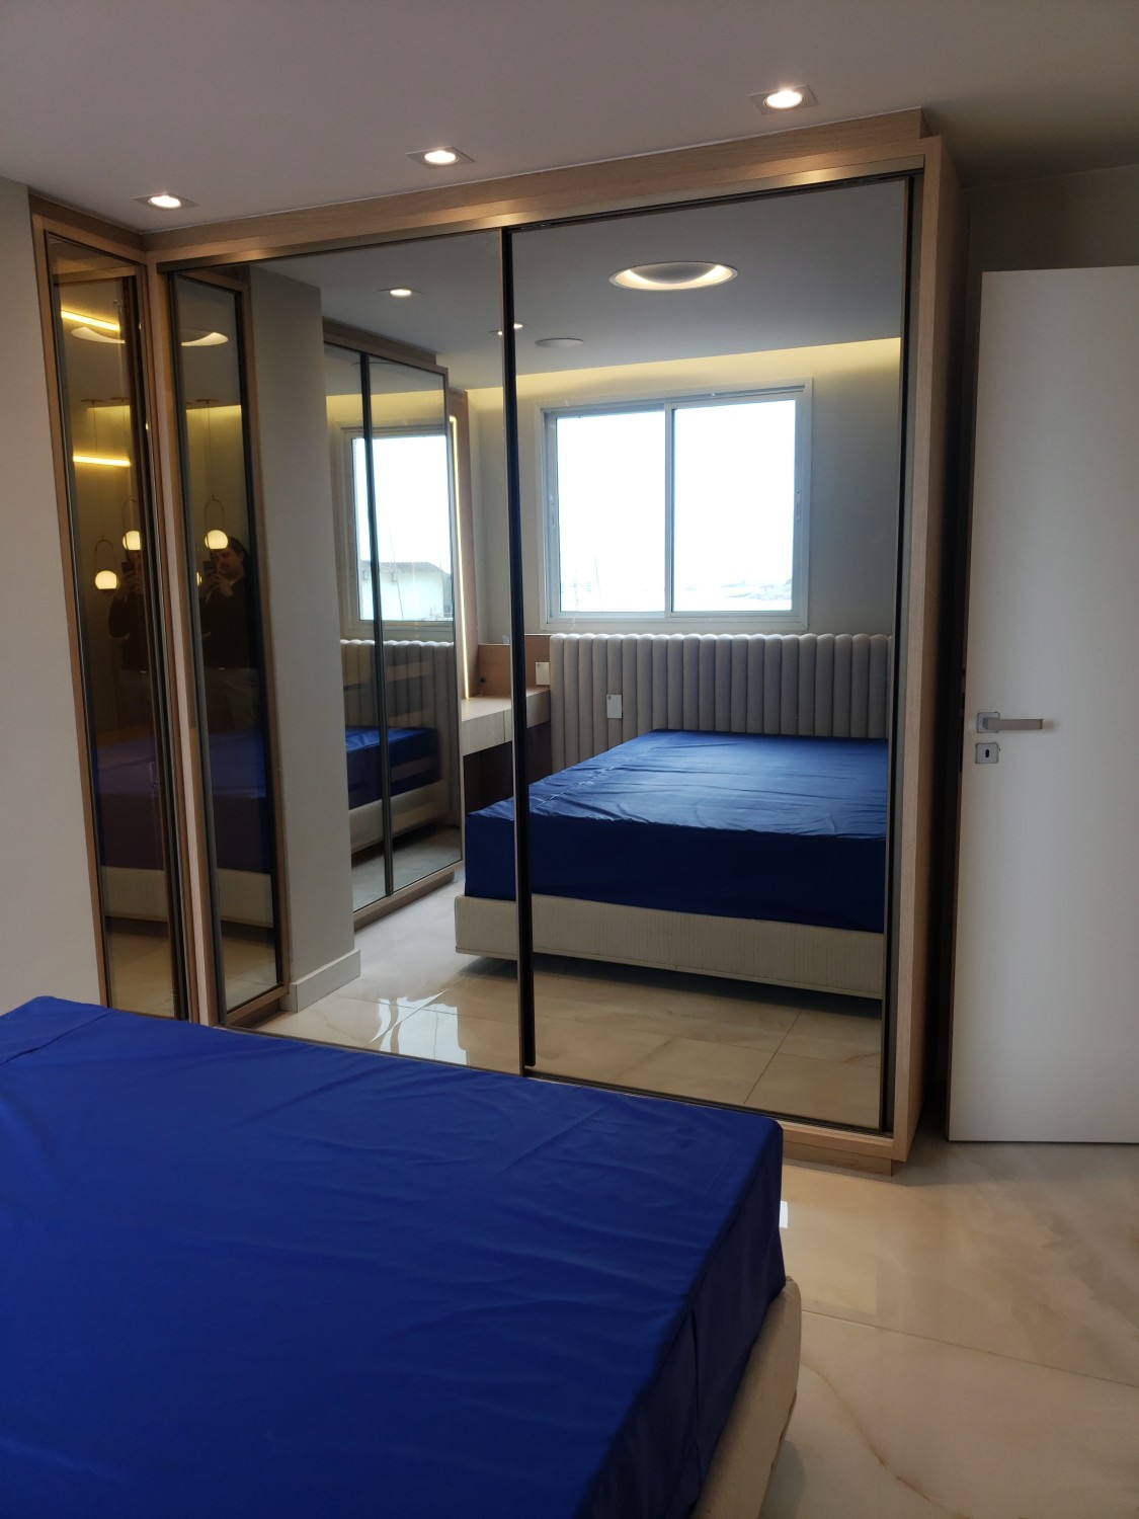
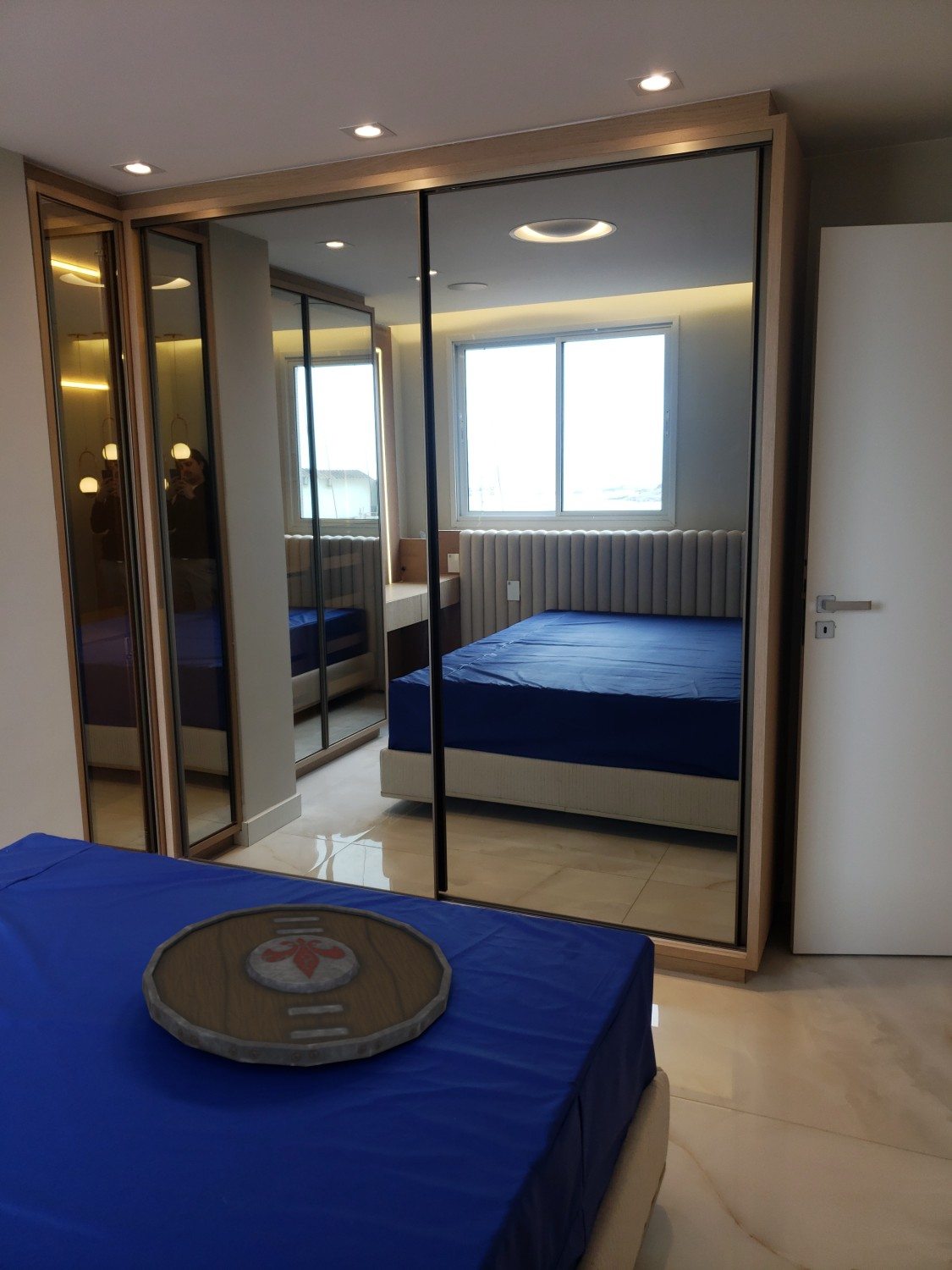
+ serving tray (300, 972)
